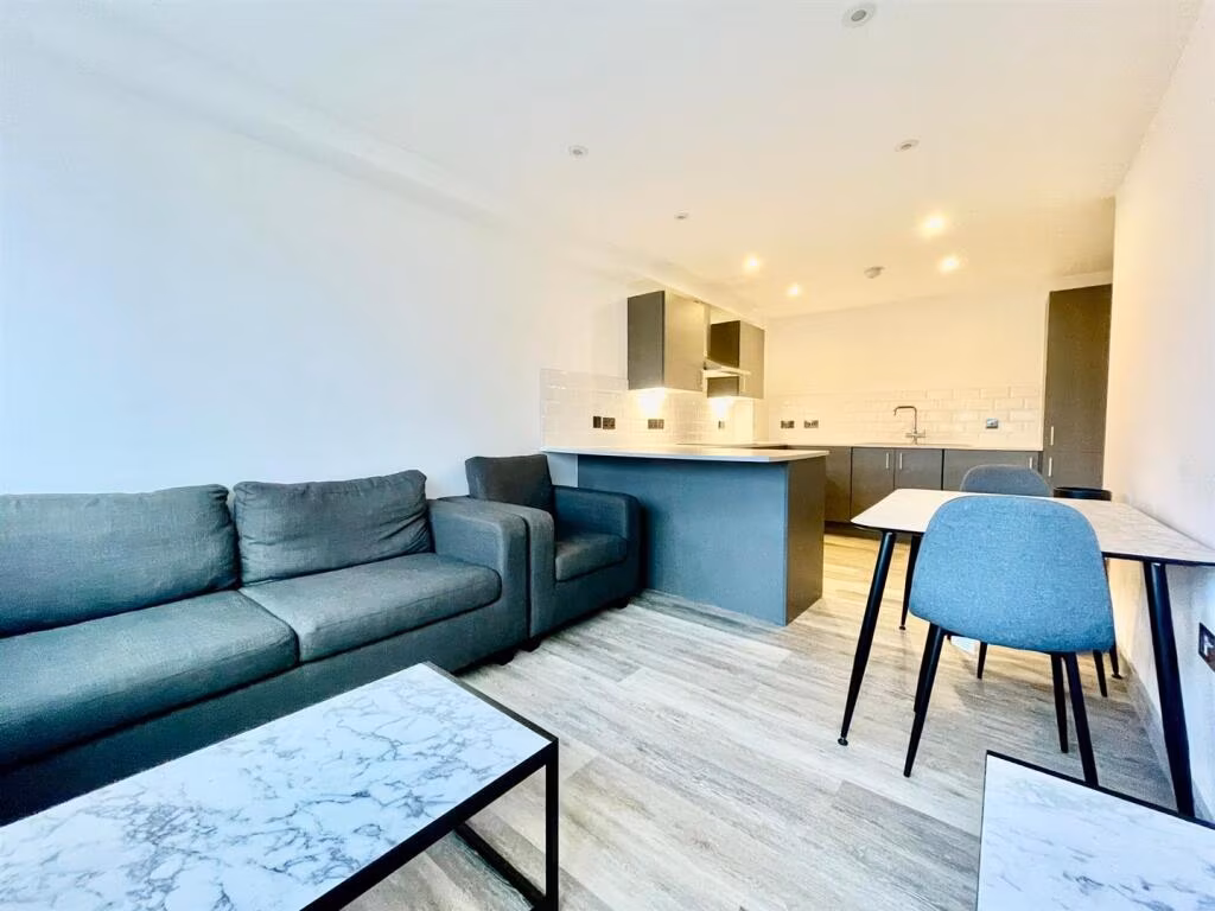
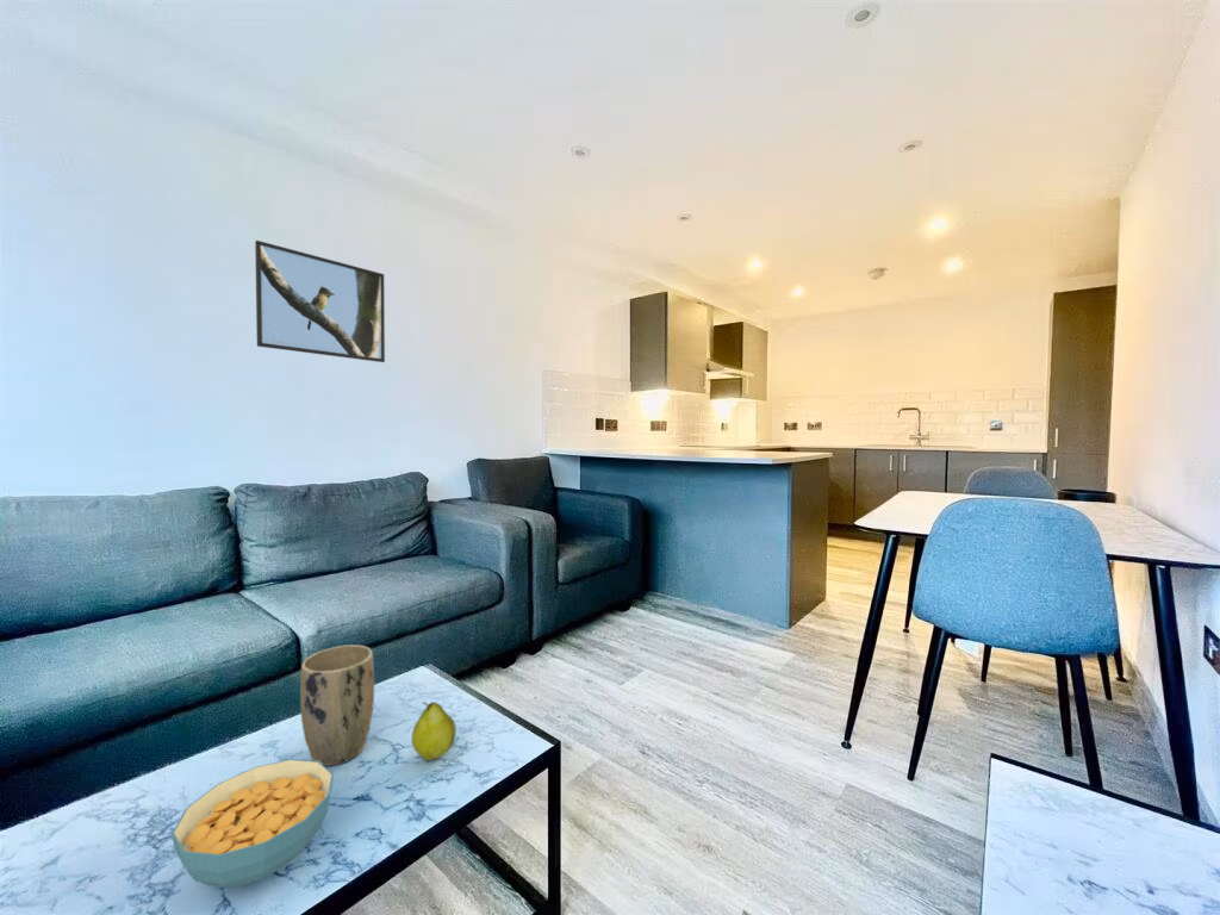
+ fruit (434, 728)
+ plant pot (338, 704)
+ cereal bowl (260, 832)
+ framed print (325, 306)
